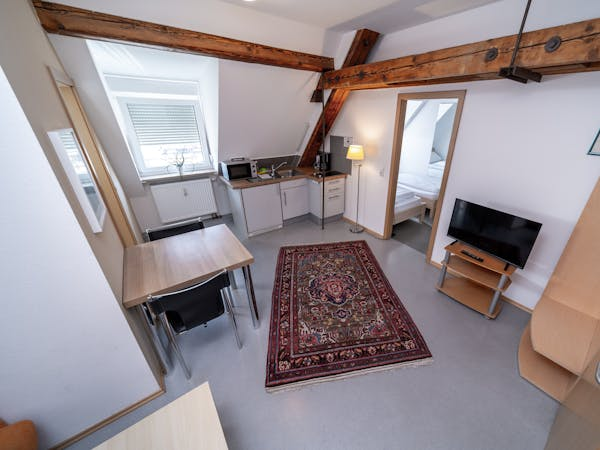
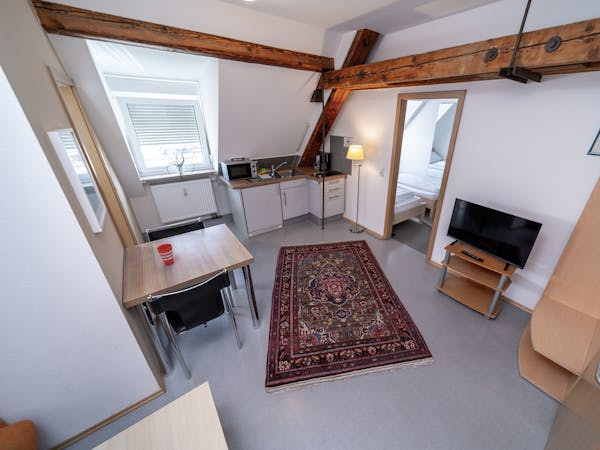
+ cup (166, 254)
